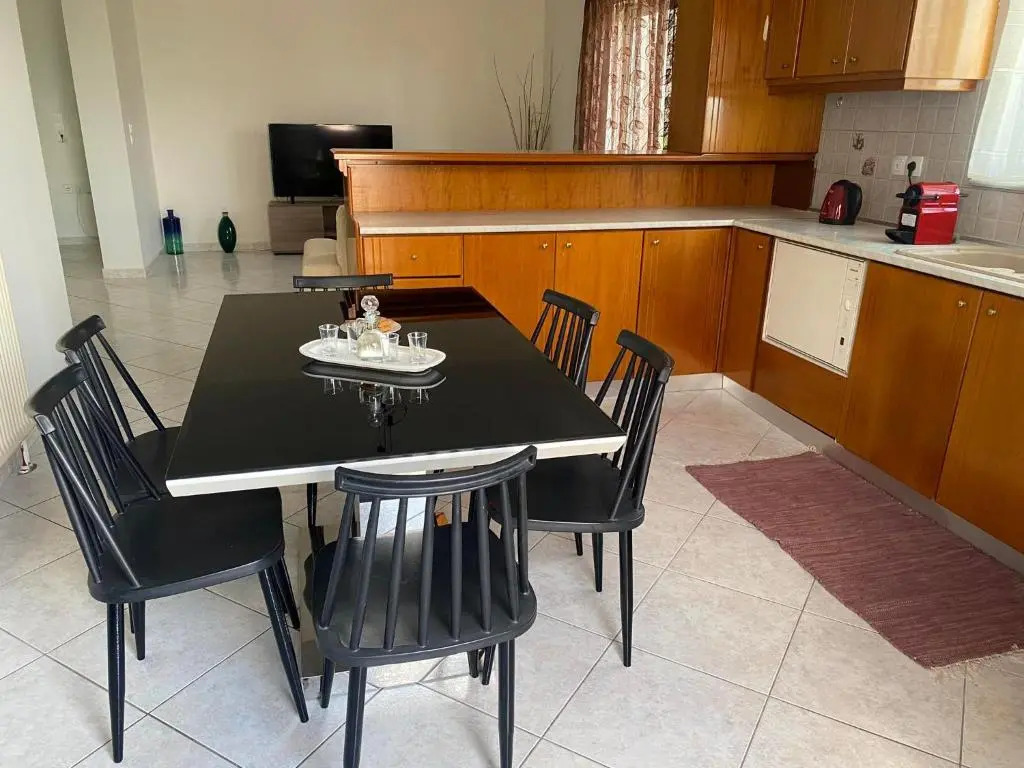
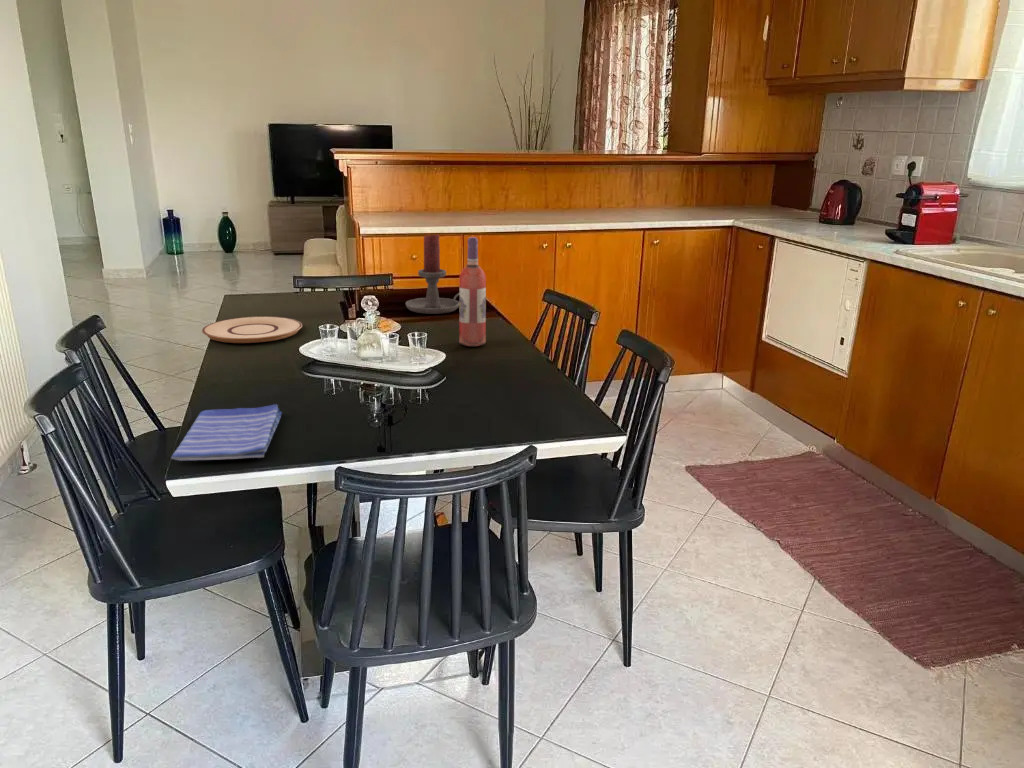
+ plate (253, 329)
+ dish towel (230, 430)
+ candle holder (440, 271)
+ wine bottle (472, 292)
